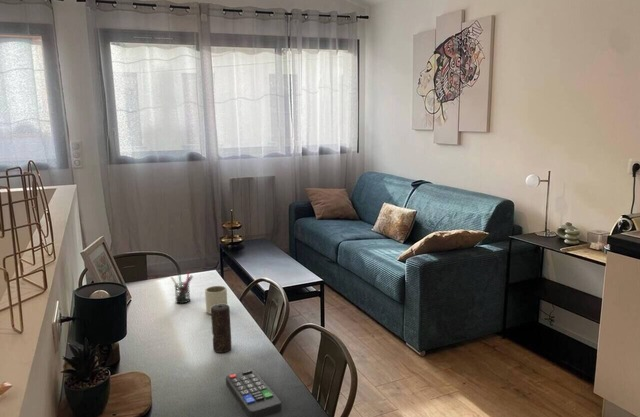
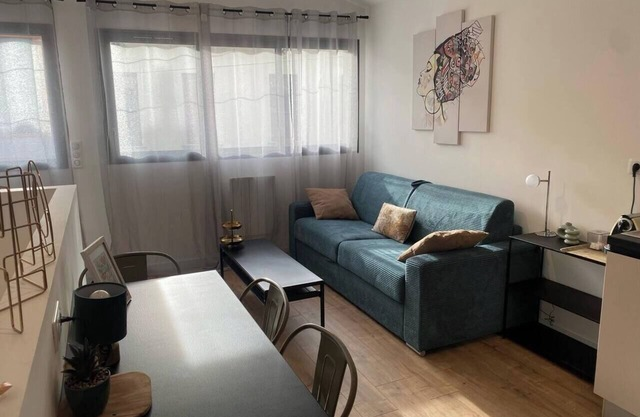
- candle (221, 328)
- pen holder (182, 286)
- mug (214, 298)
- remote control (252, 392)
